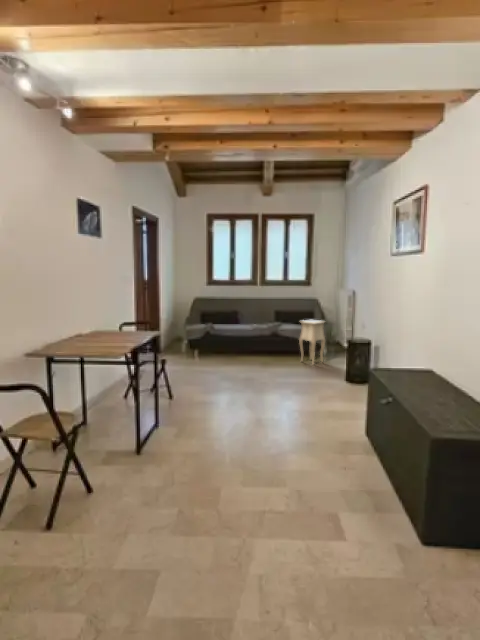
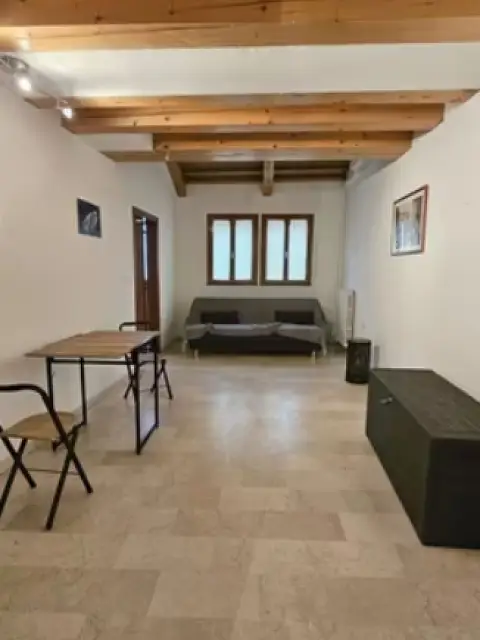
- side table (312, 341)
